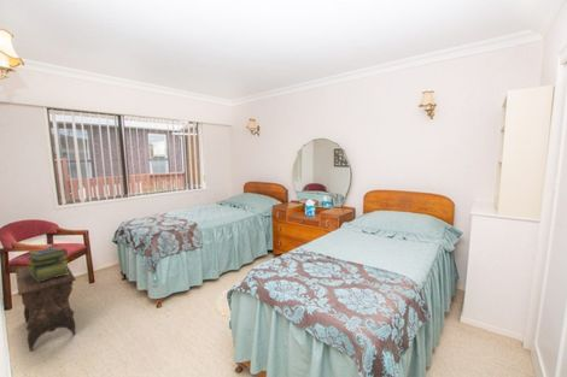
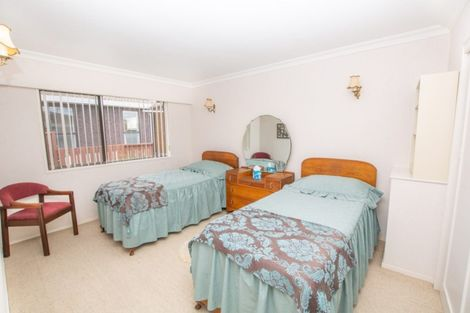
- footstool (47, 300)
- stack of books (47, 261)
